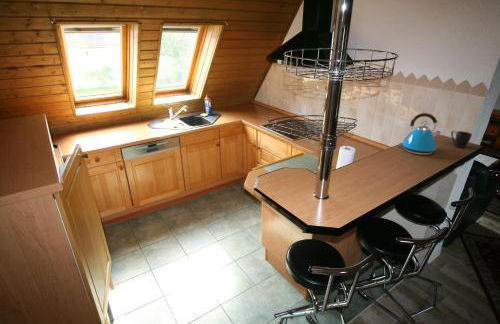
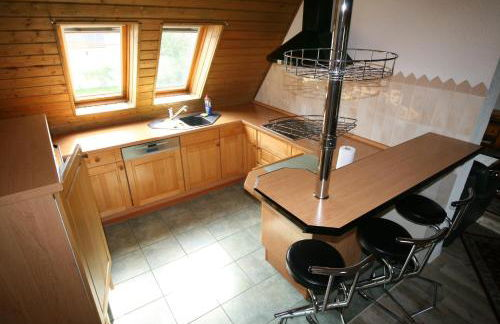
- kettle (421, 132)
- mug (459, 139)
